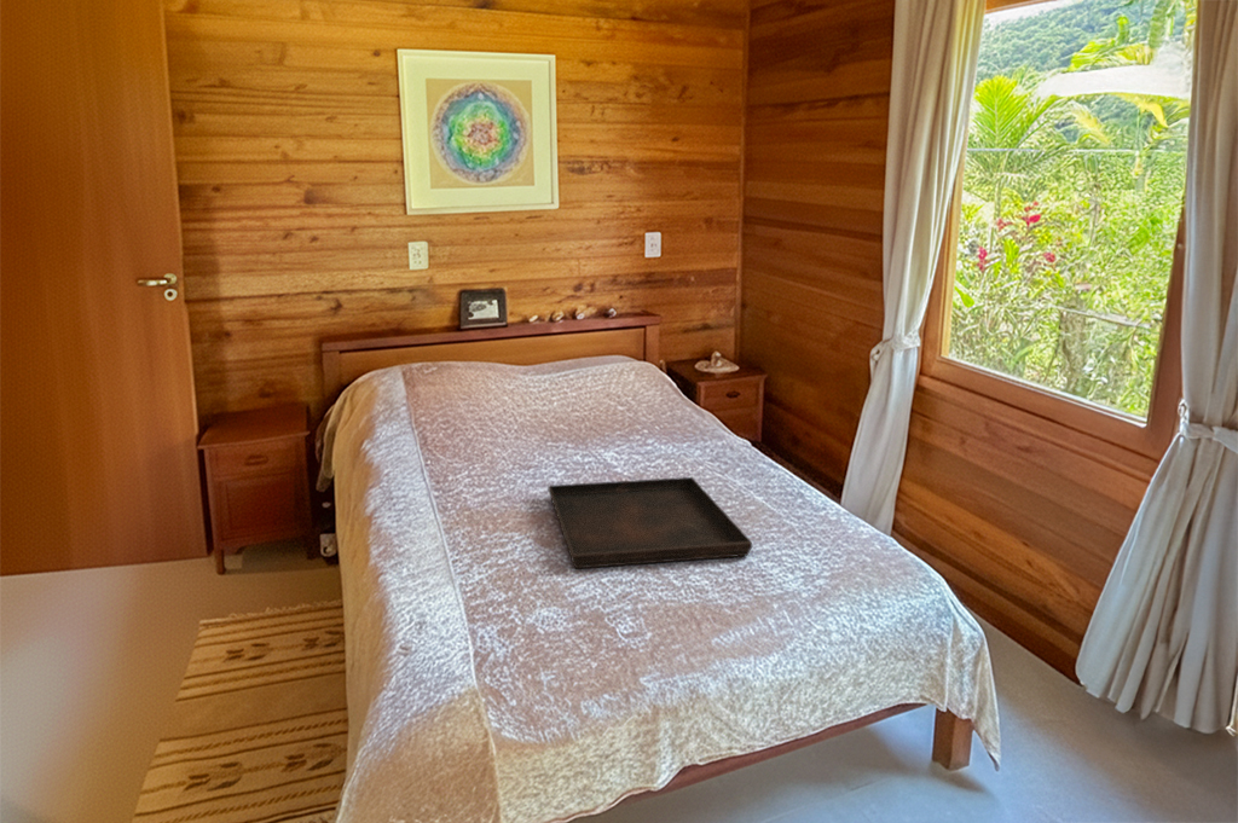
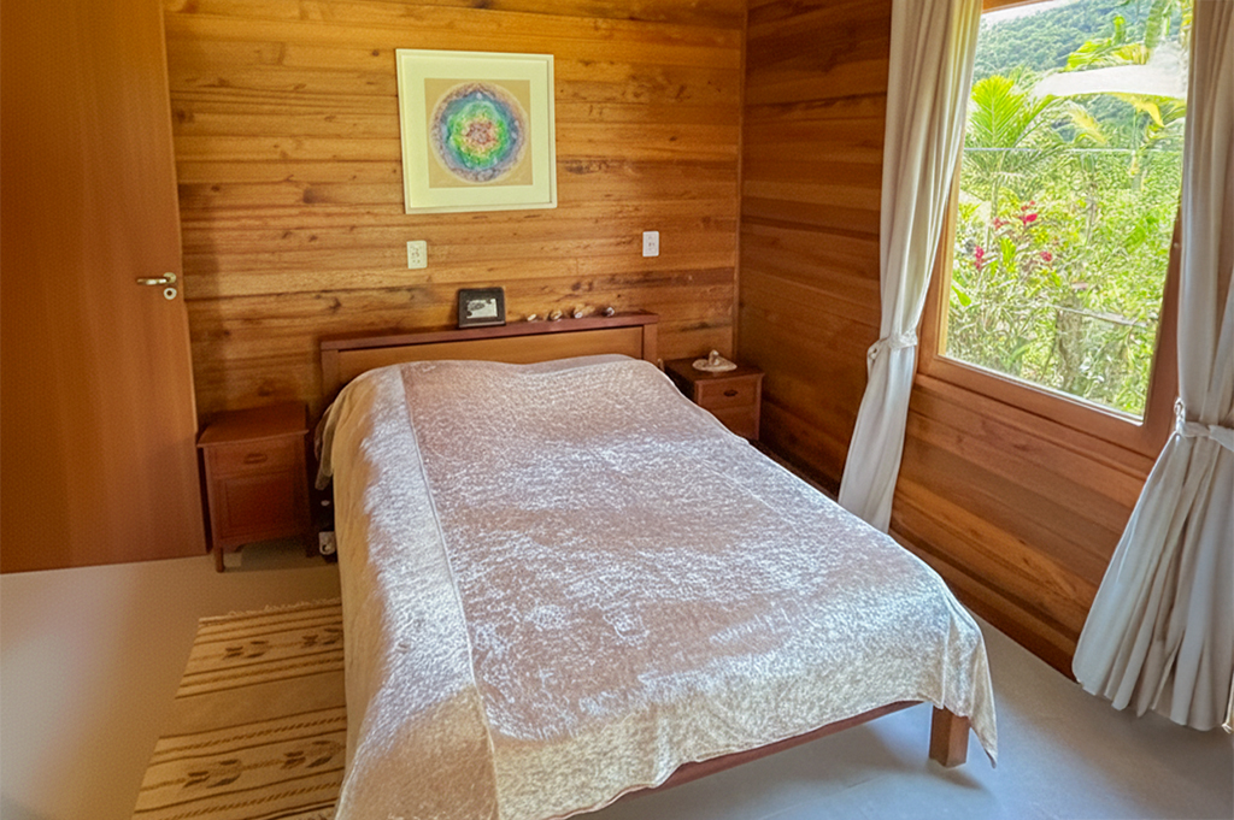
- serving tray (640, 517)
